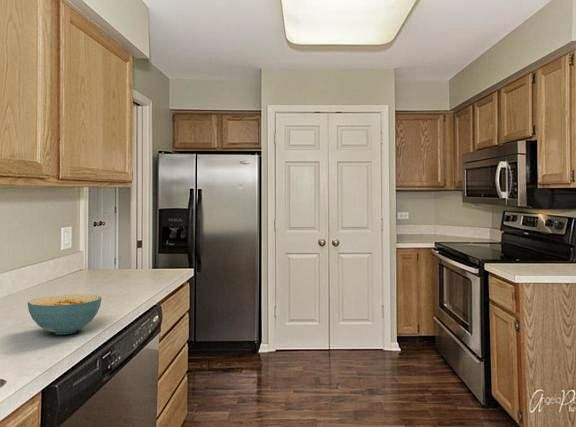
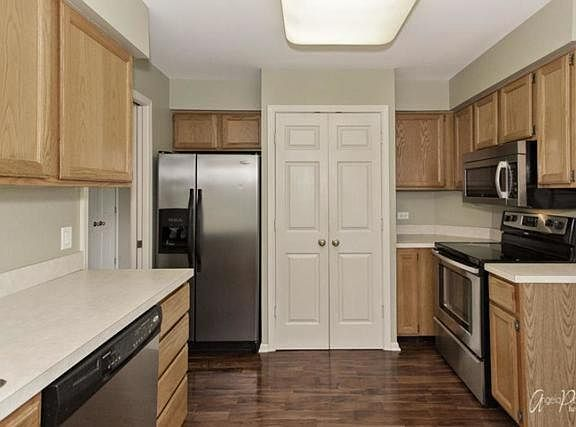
- cereal bowl (65, 315)
